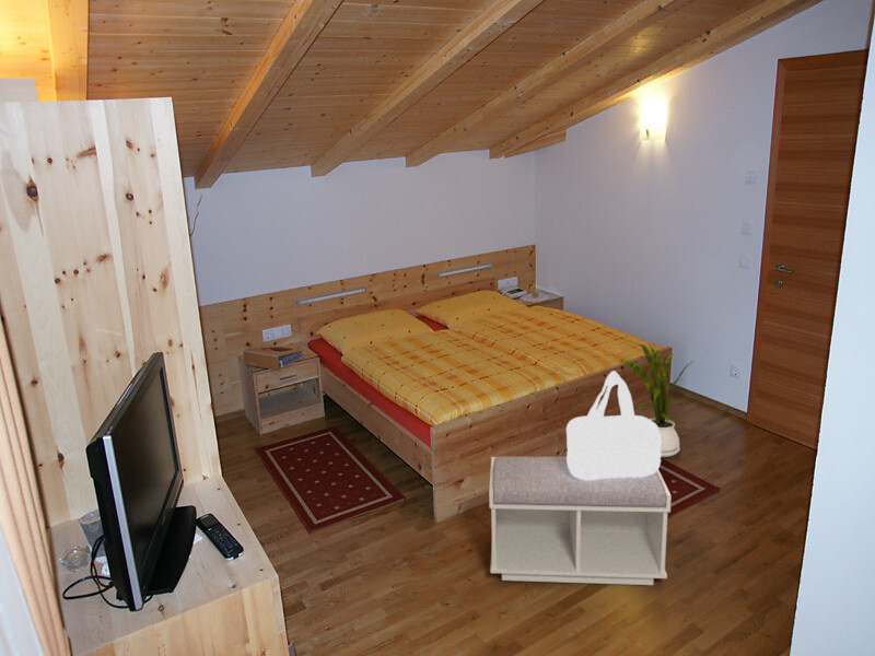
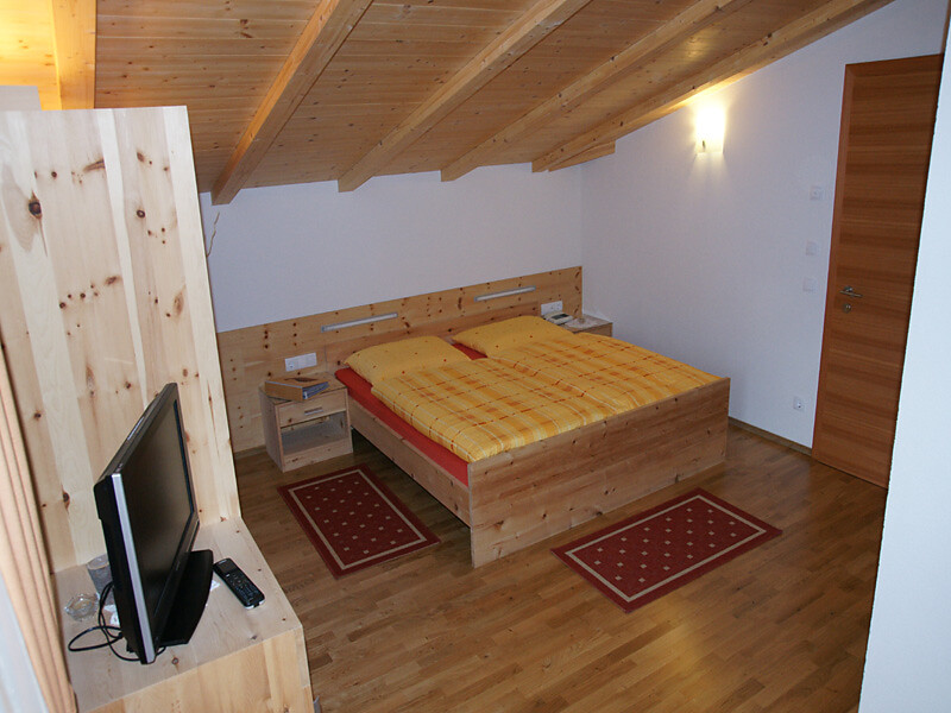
- house plant (657, 395)
- handbag (615, 425)
- bench (574, 517)
